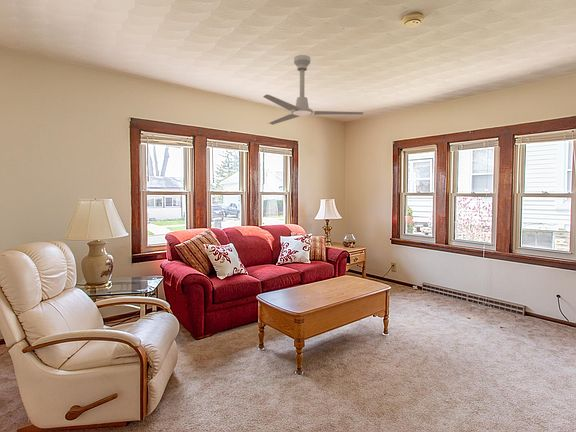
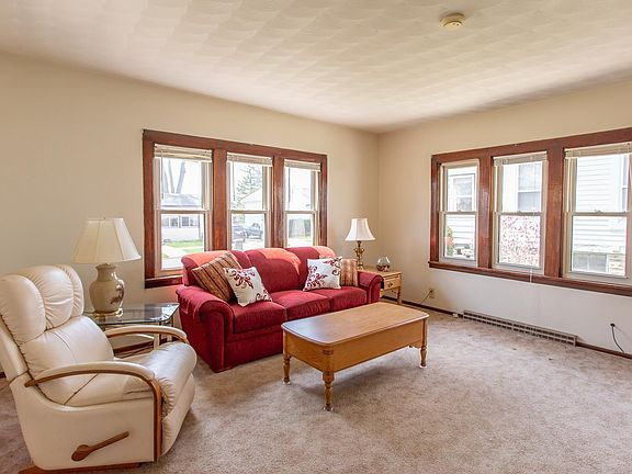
- ceiling fan (304, 82)
